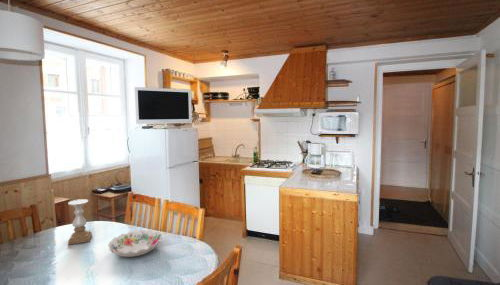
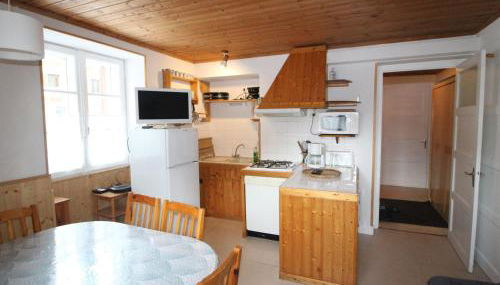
- candle holder (79, 220)
- decorative bowl (136, 244)
